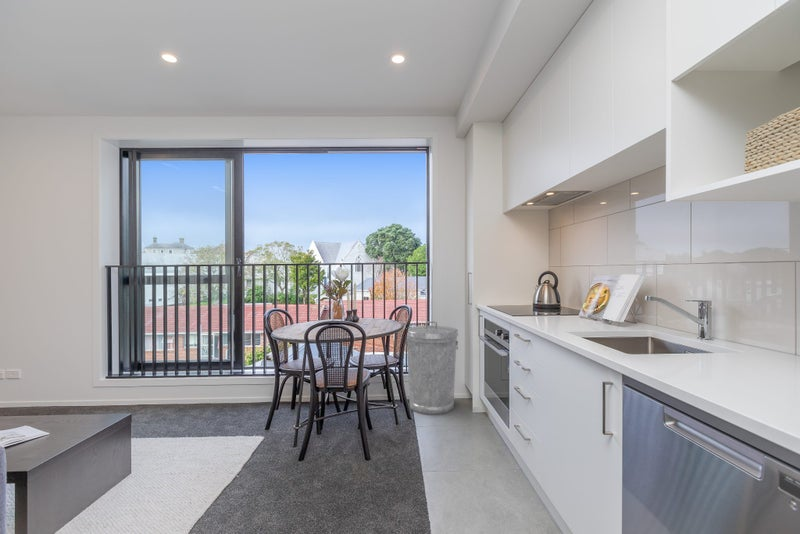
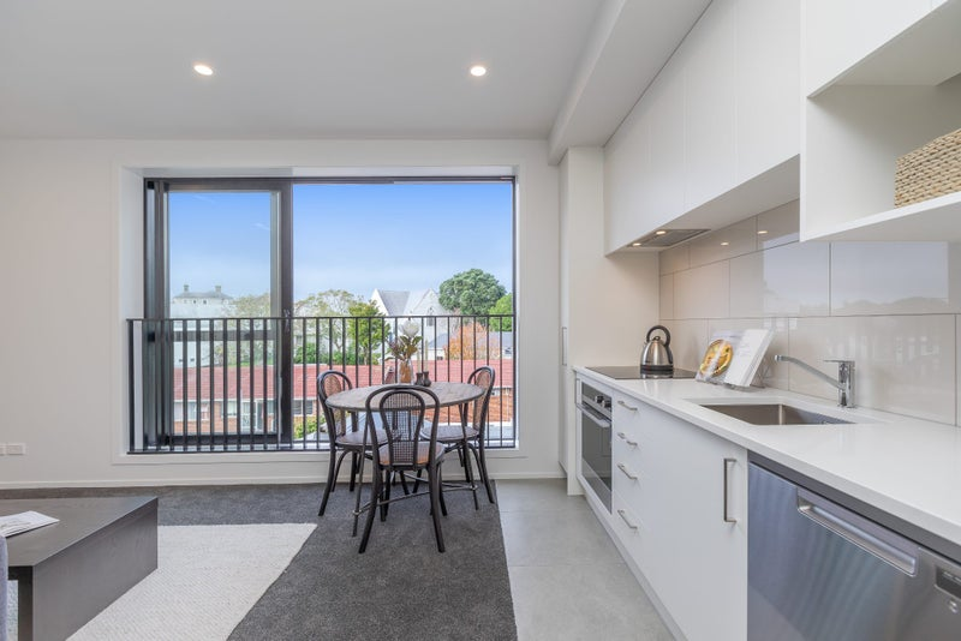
- trash can (431, 364)
